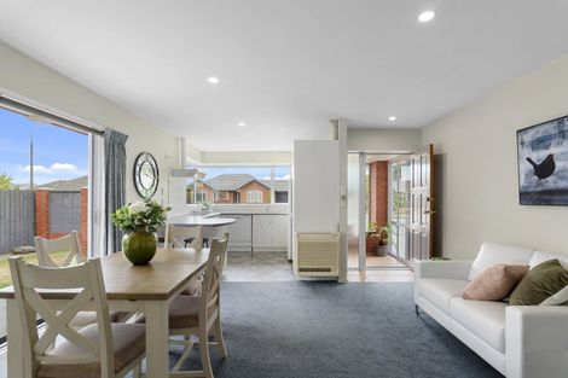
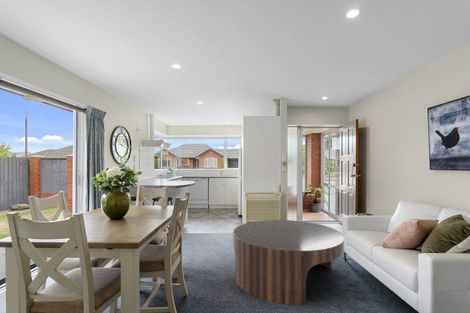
+ coffee table (286, 253)
